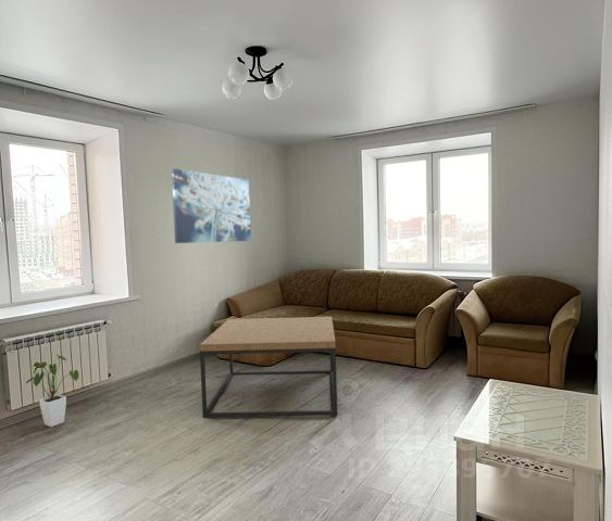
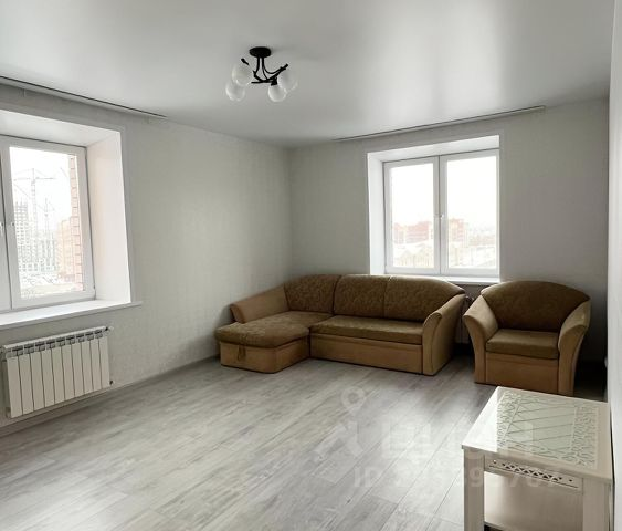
- wall art (215, 208)
- house plant (57, 390)
- coffee table (275, 352)
